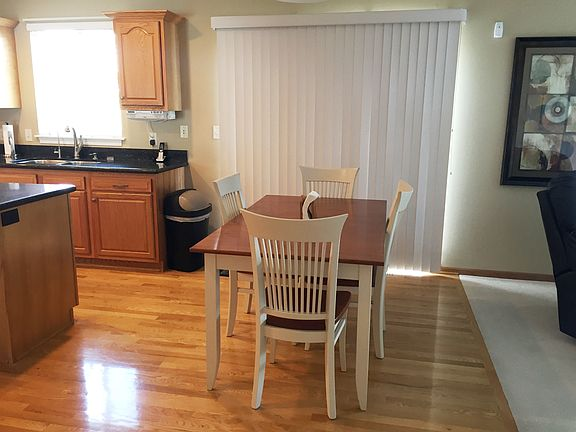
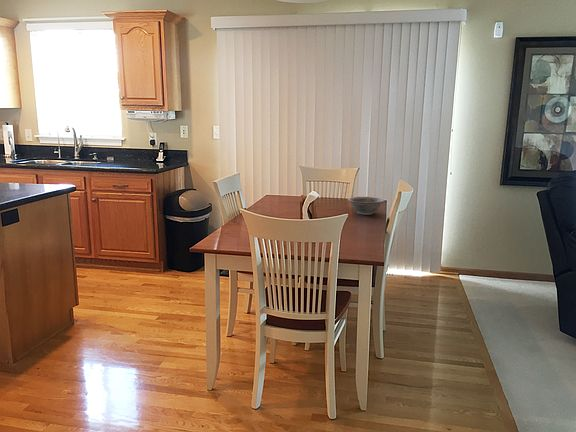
+ decorative bowl (365, 206)
